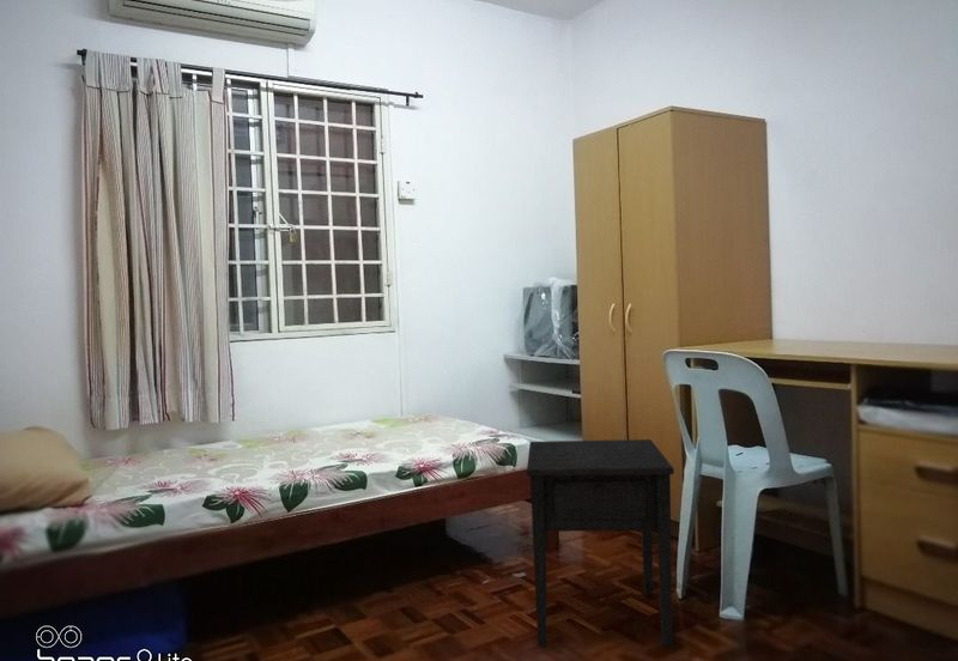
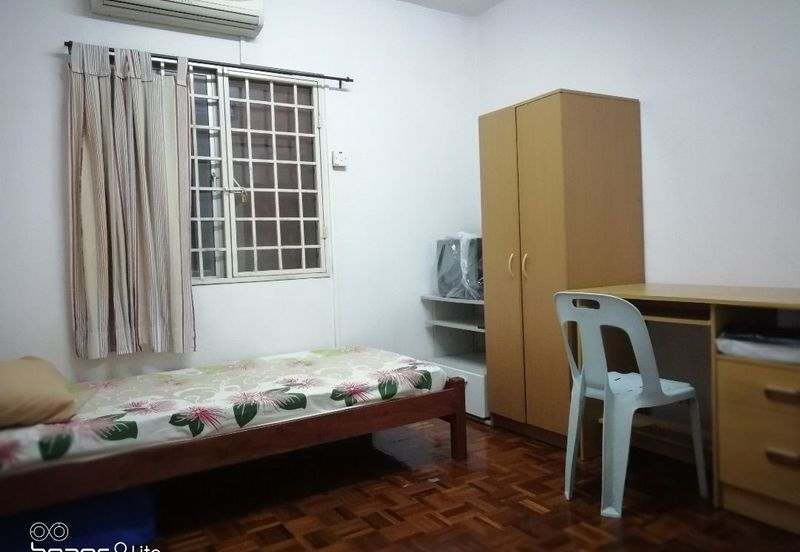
- nightstand (596, 529)
